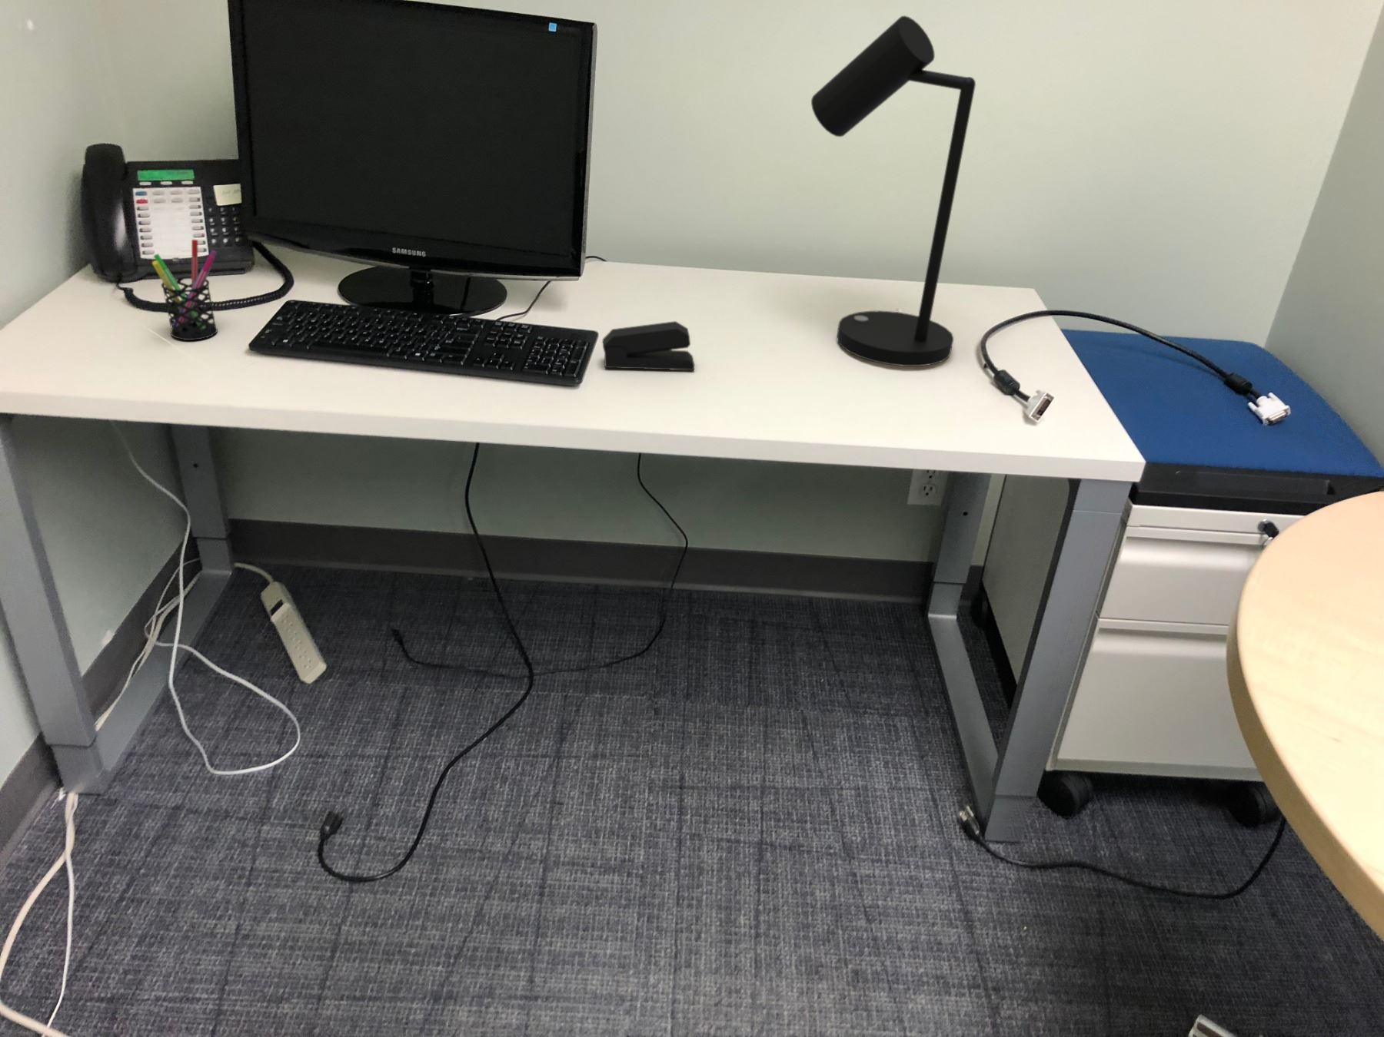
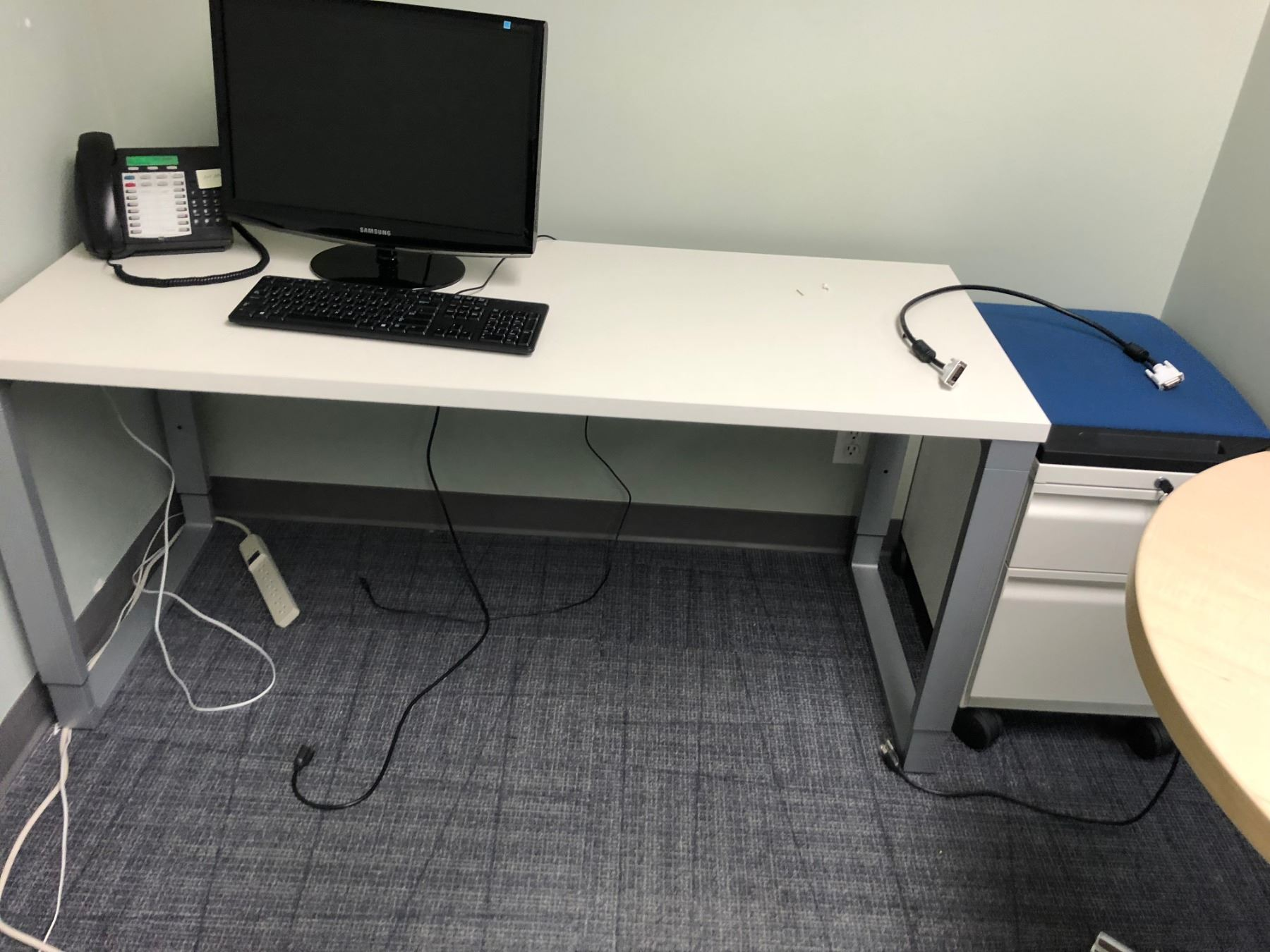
- stapler (648, 344)
- pen holder (184, 288)
- desk lamp (940, 195)
